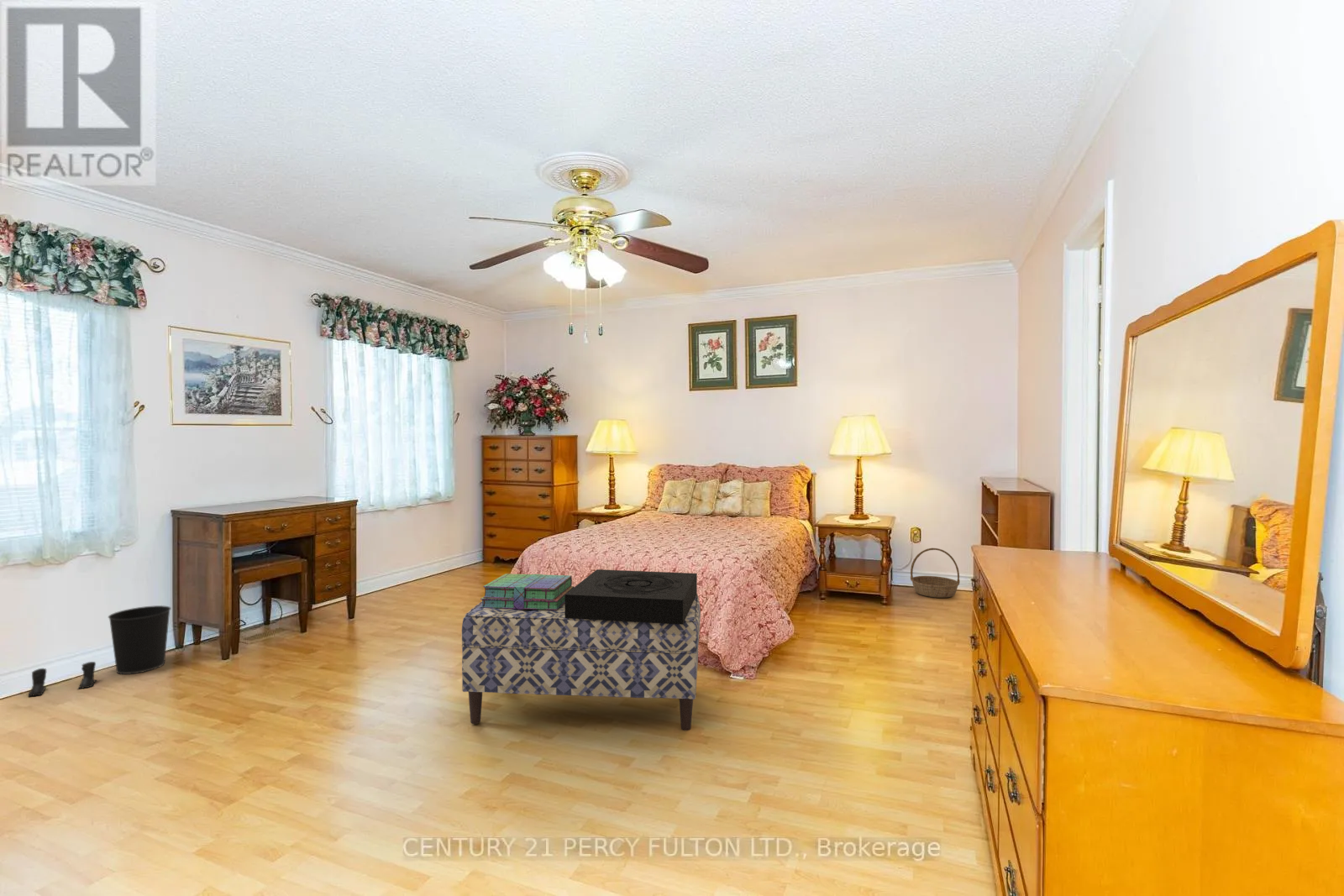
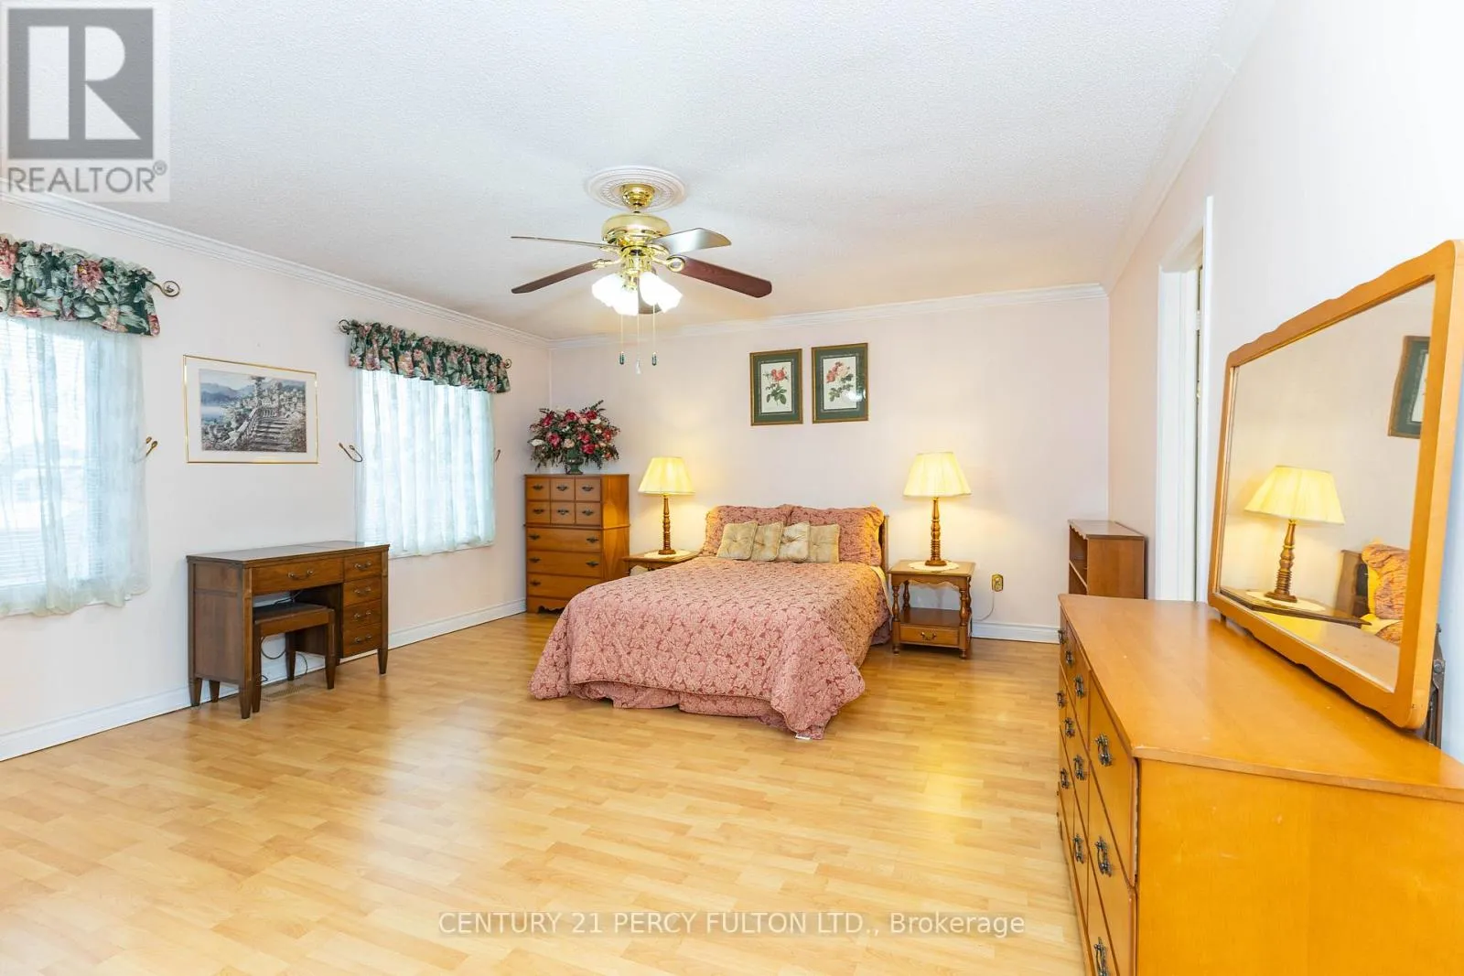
- stack of books (529, 589)
- decorative box (635, 594)
- basket (934, 576)
- boots (45, 677)
- wastebasket (140, 639)
- bench (588, 654)
